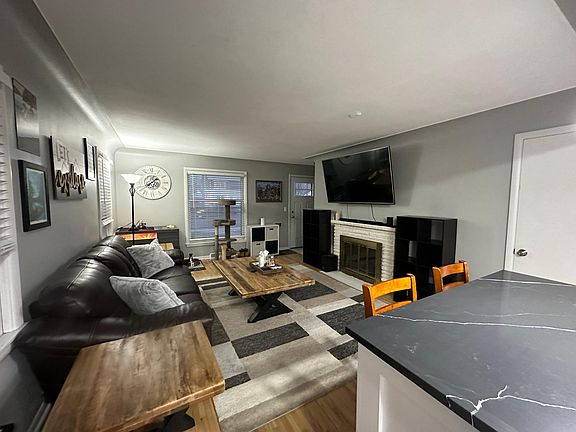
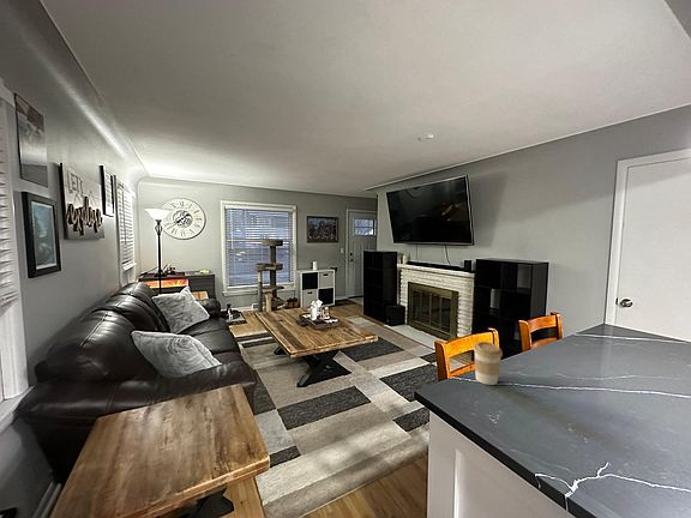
+ coffee cup (487, 362)
